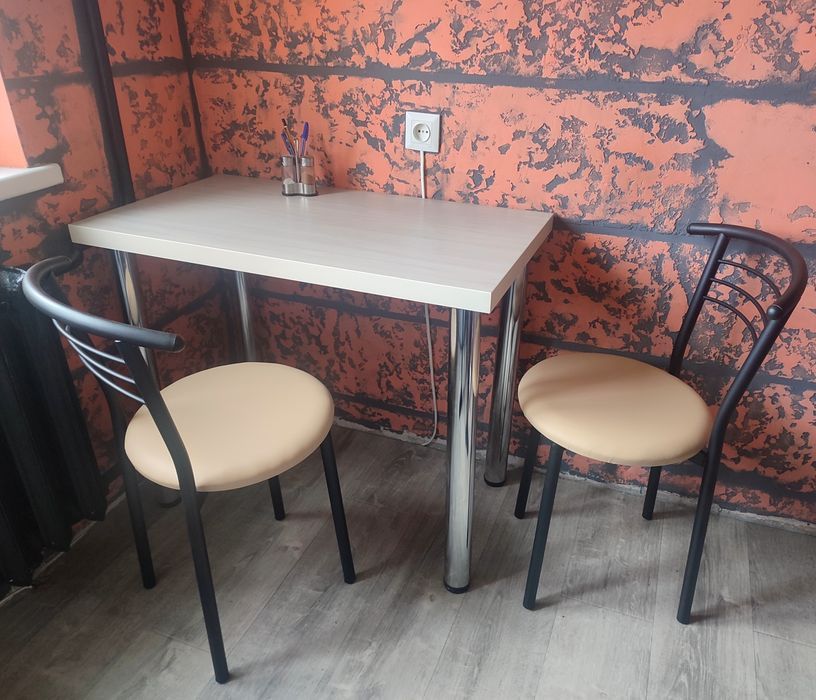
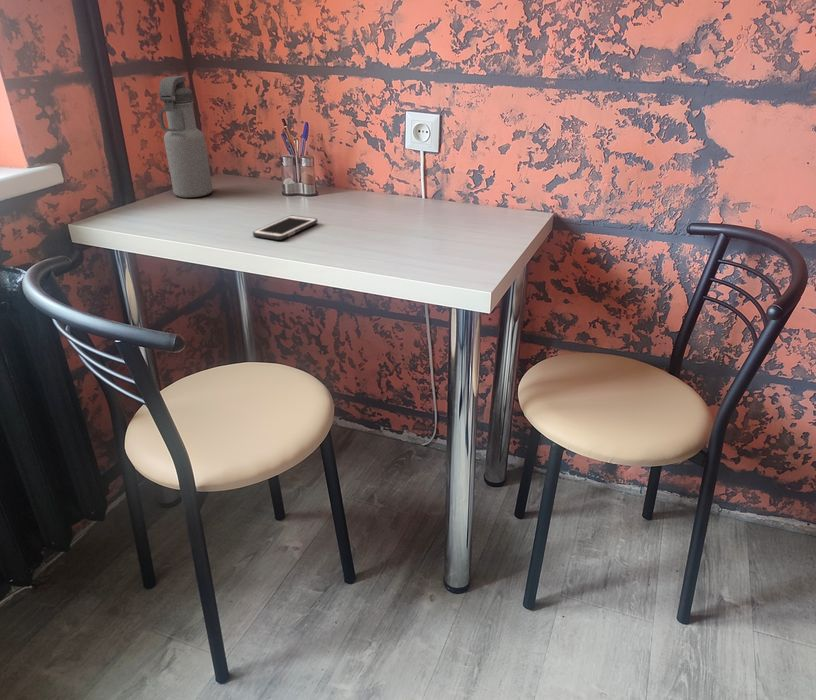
+ water bottle (183, 137)
+ cell phone (286, 227)
